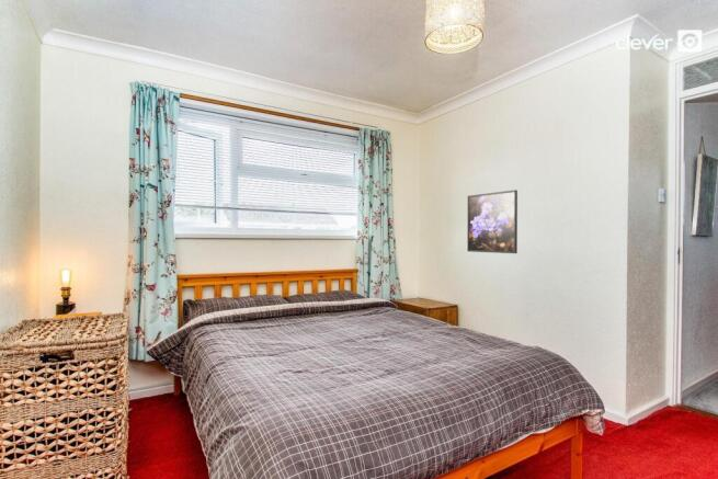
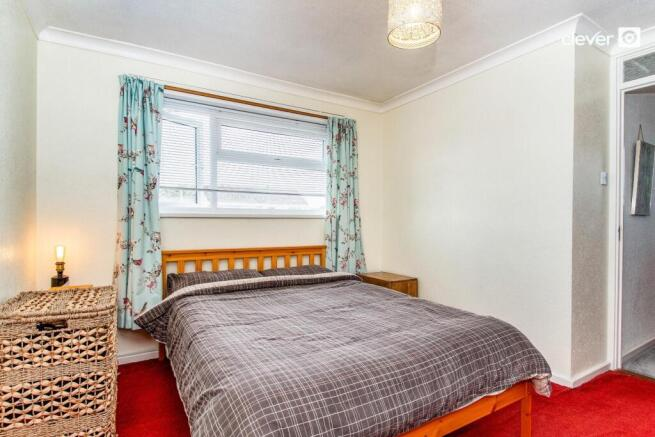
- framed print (490, 223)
